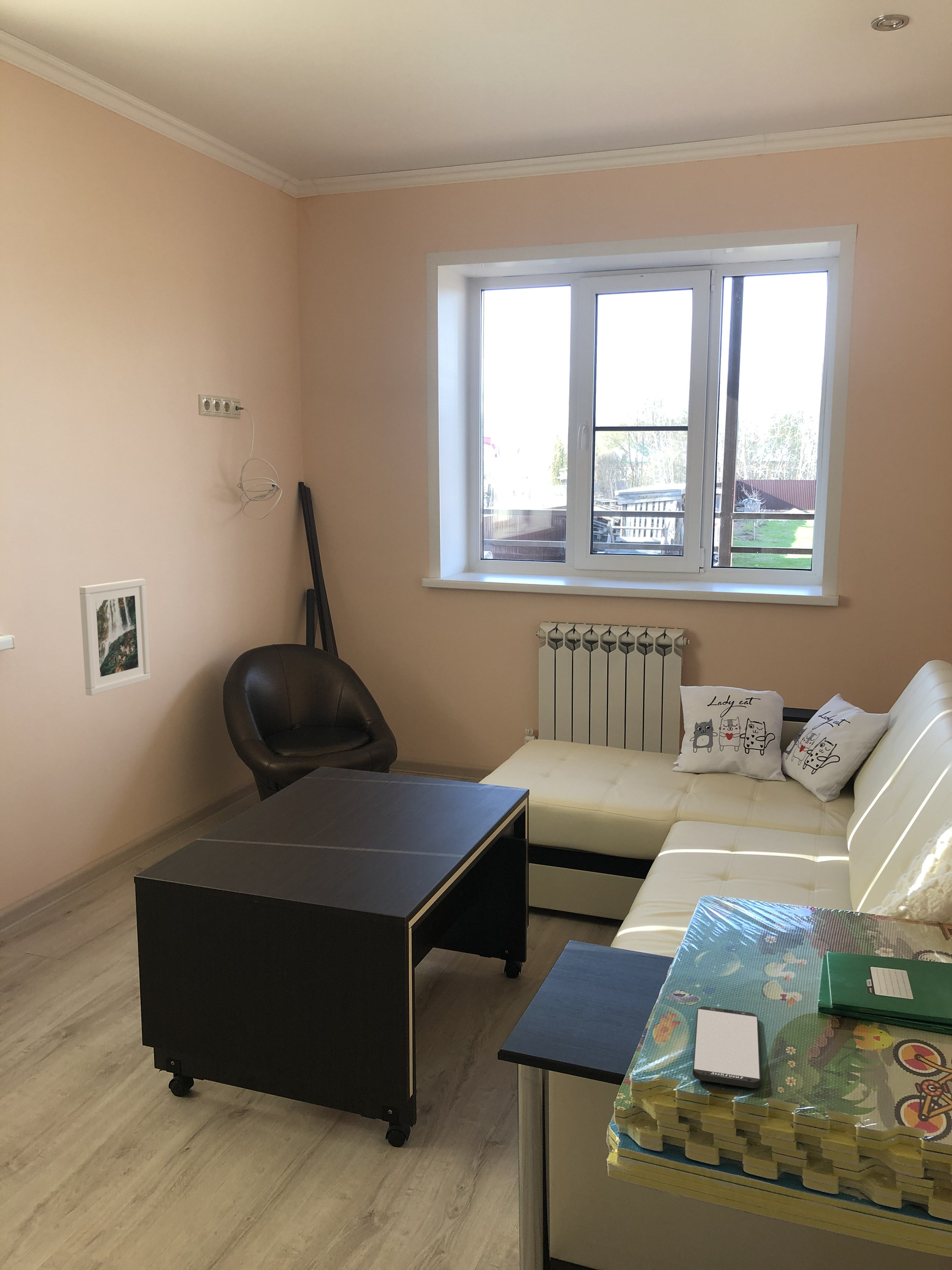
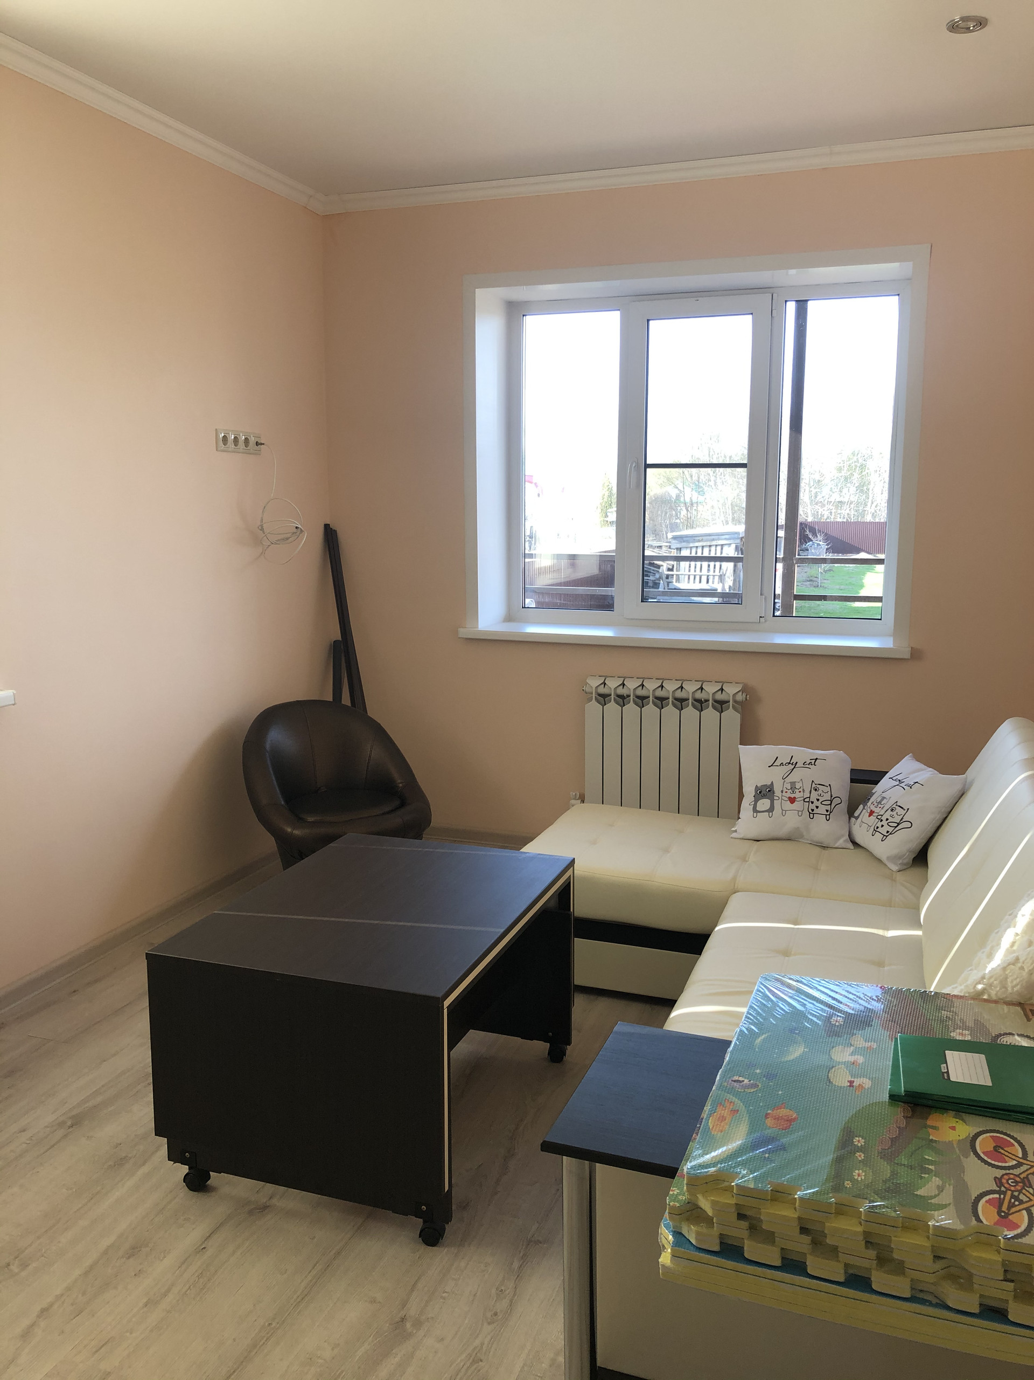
- smartphone (726, 1045)
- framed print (117, 635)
